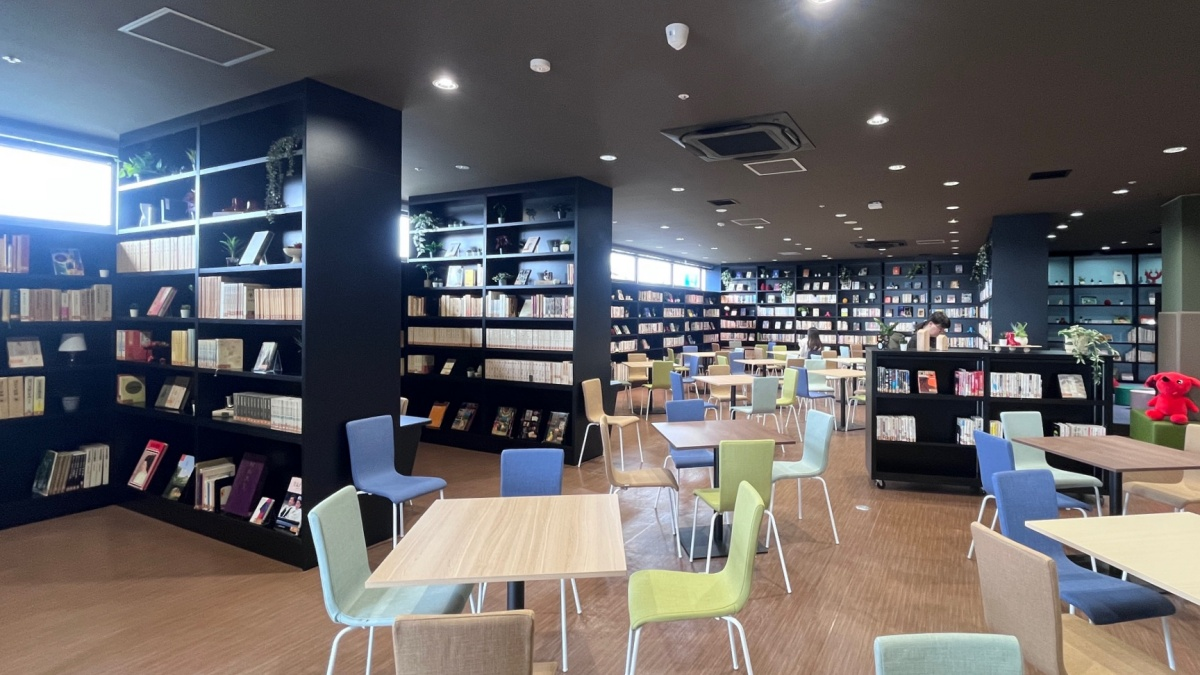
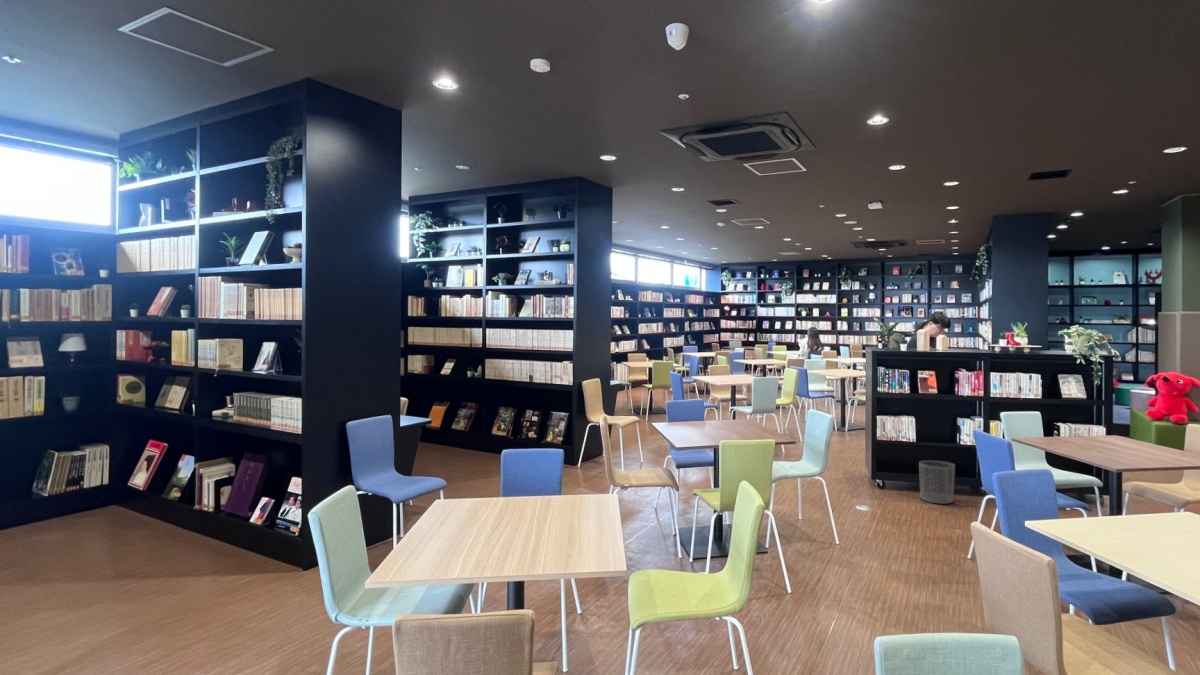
+ waste bin (936, 481)
